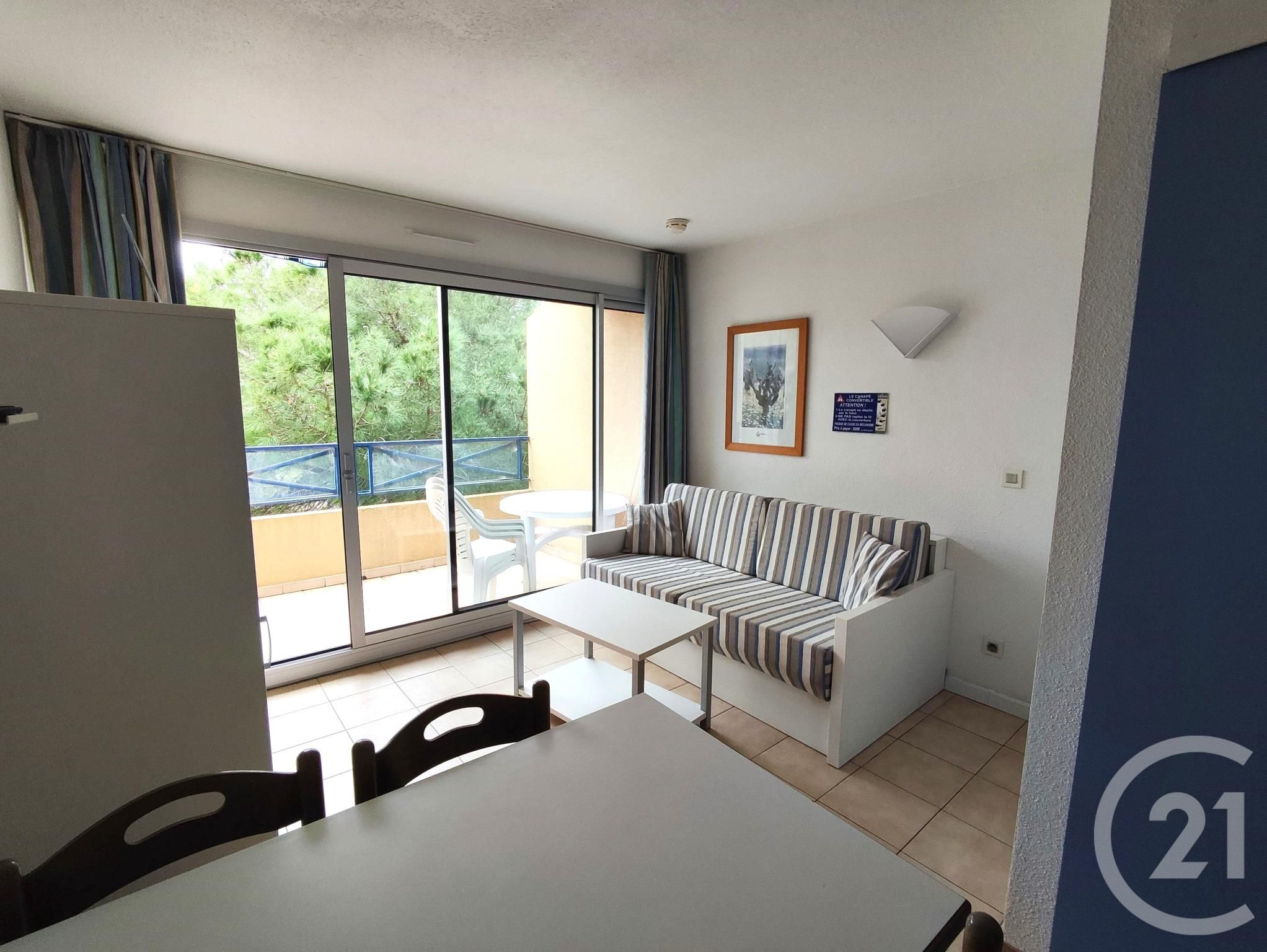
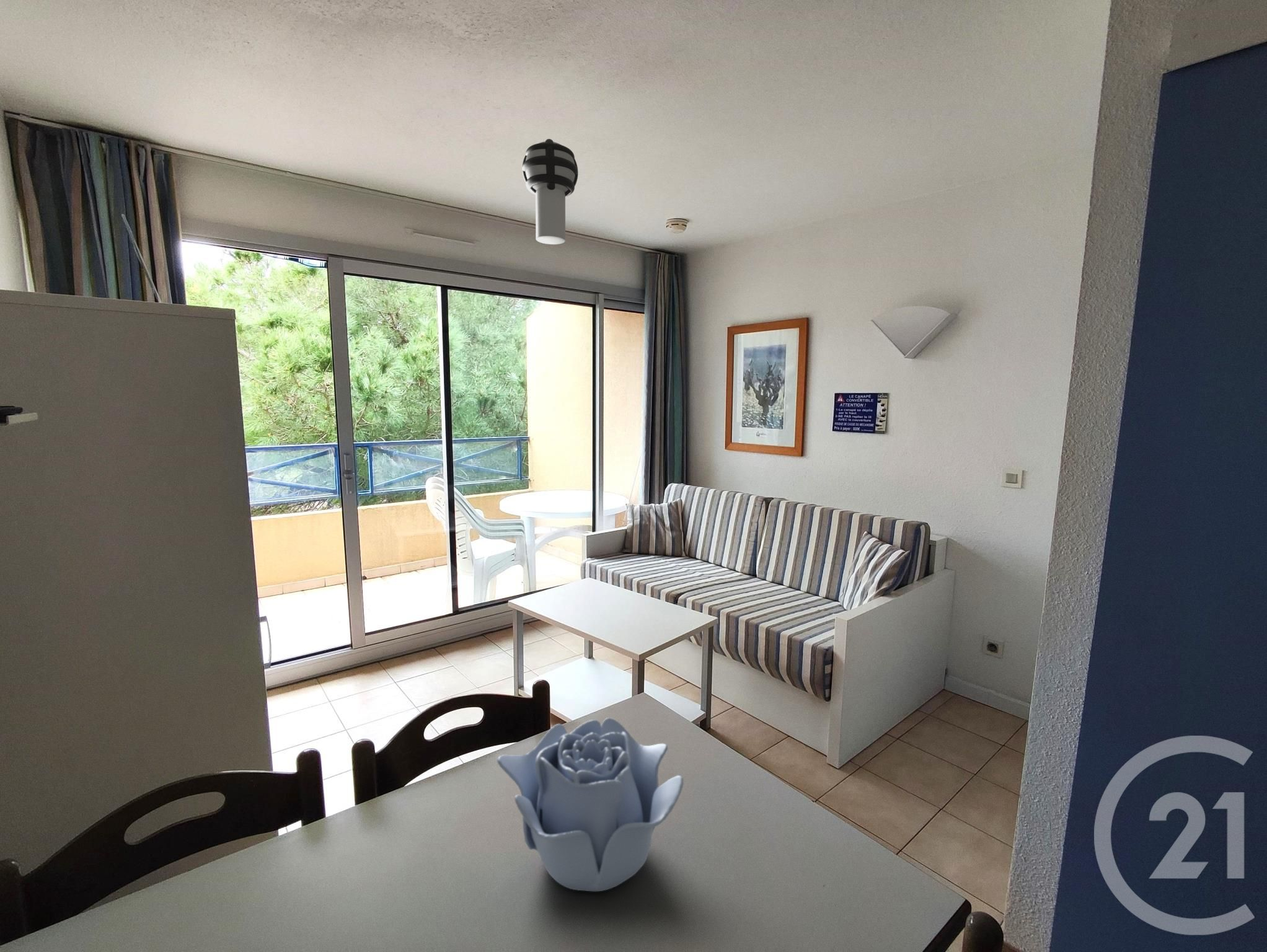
+ ceiling lamp (550, 192)
+ decorative bowl (591, 800)
